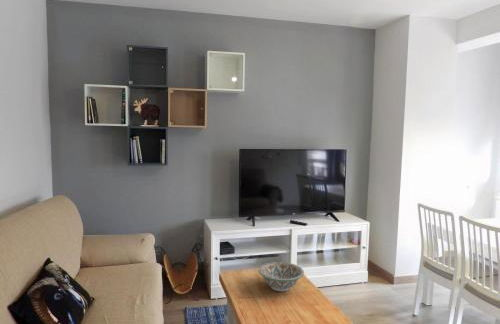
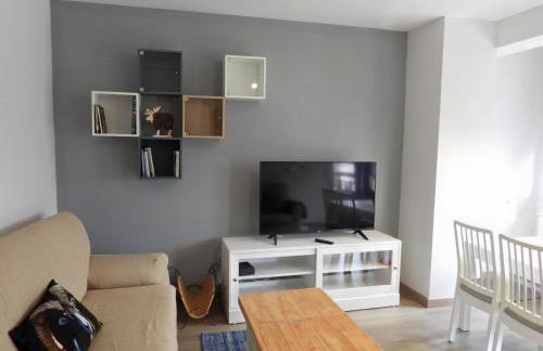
- decorative bowl (280, 278)
